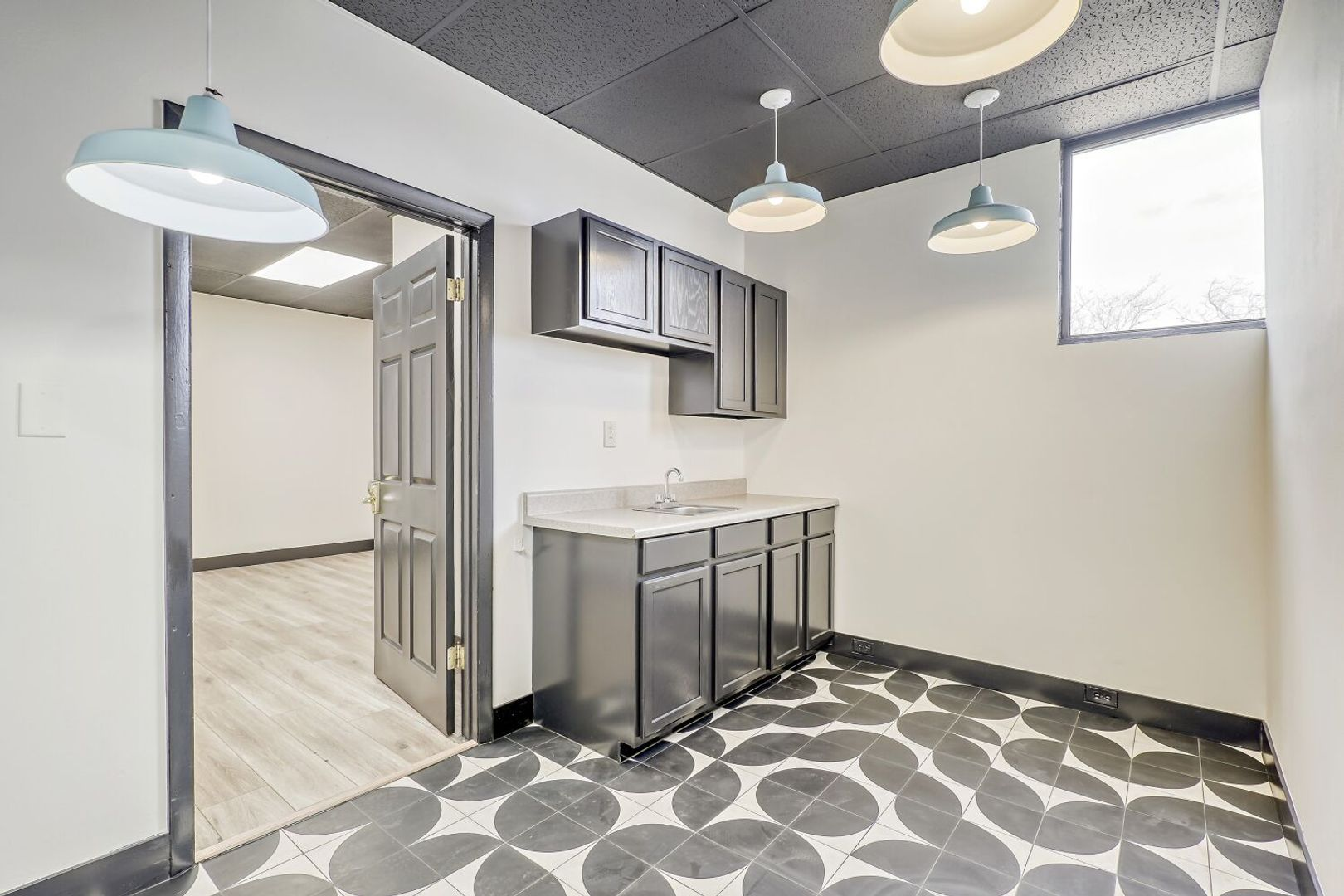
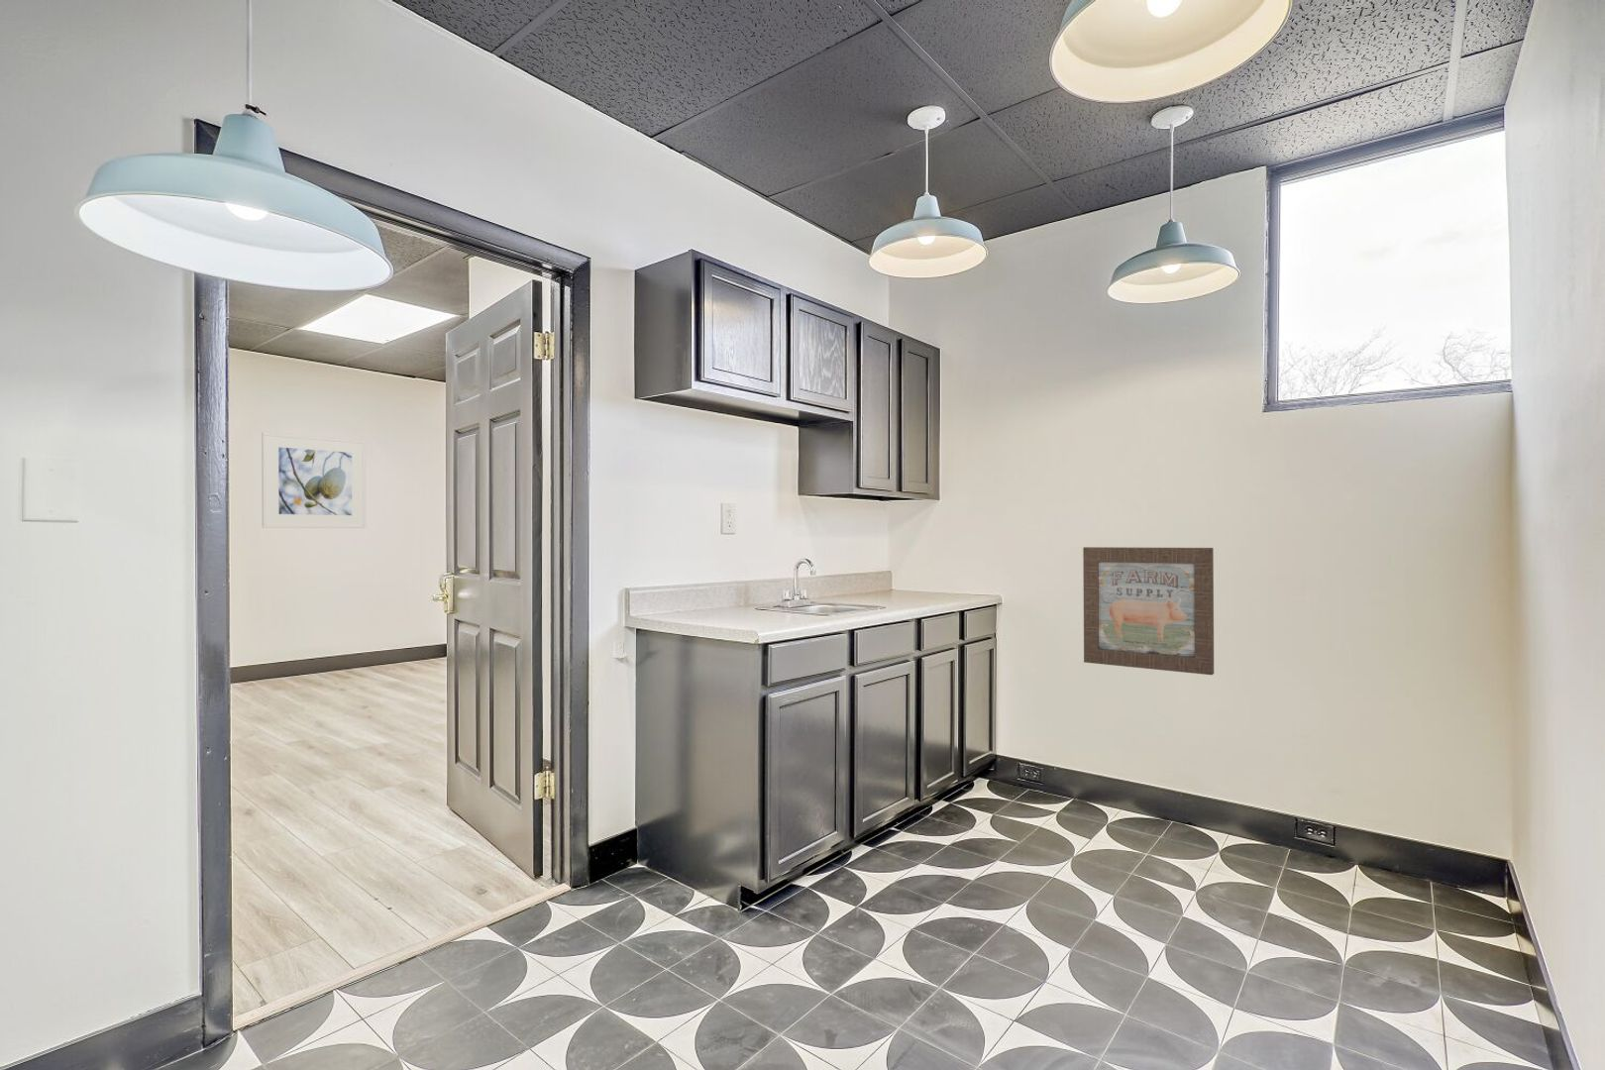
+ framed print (316, 481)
+ wall art (1145, 608)
